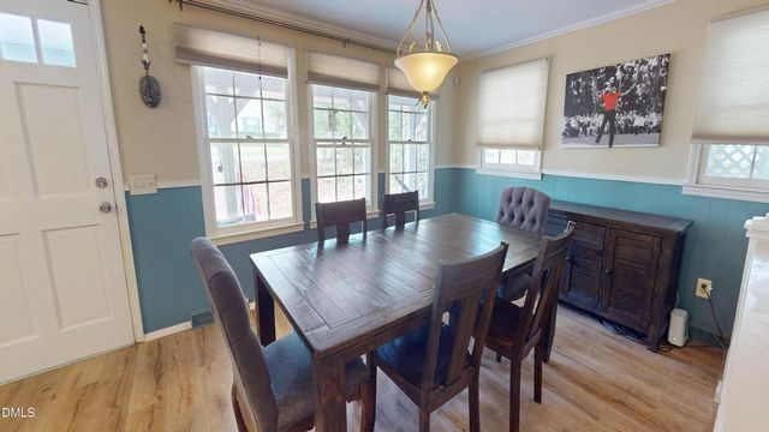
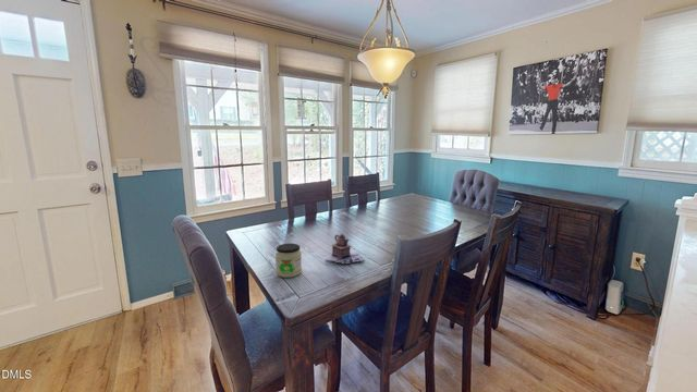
+ teapot (342, 246)
+ jar (289, 259)
